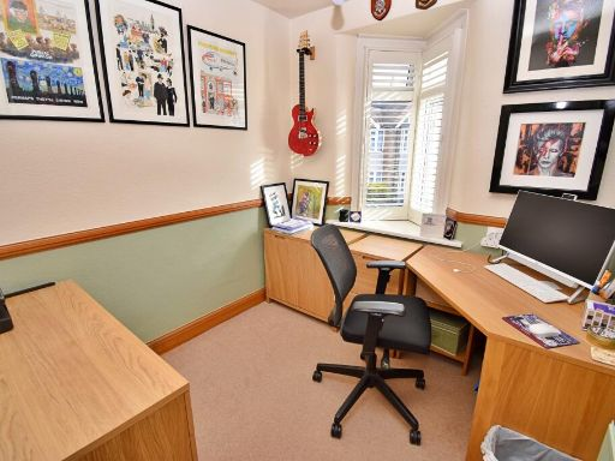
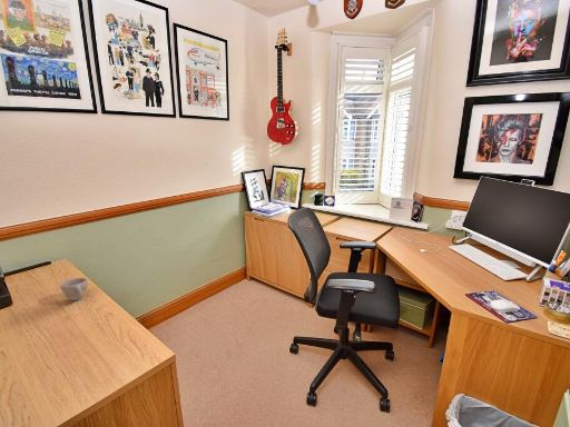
+ cup (77, 290)
